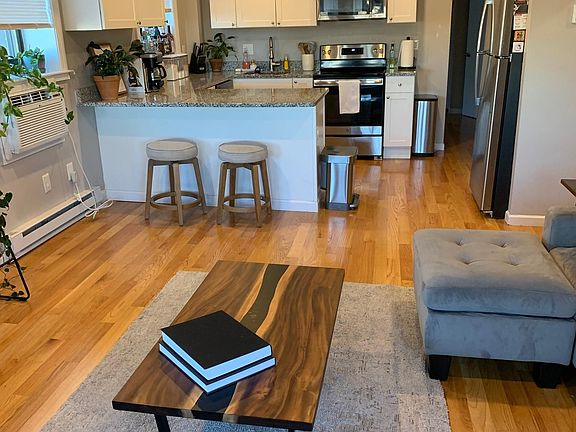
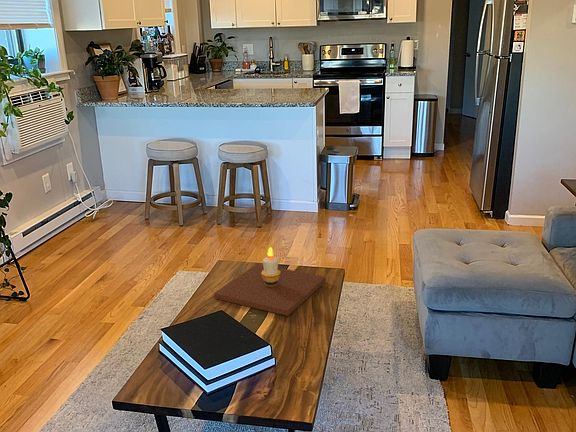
+ candle (270, 268)
